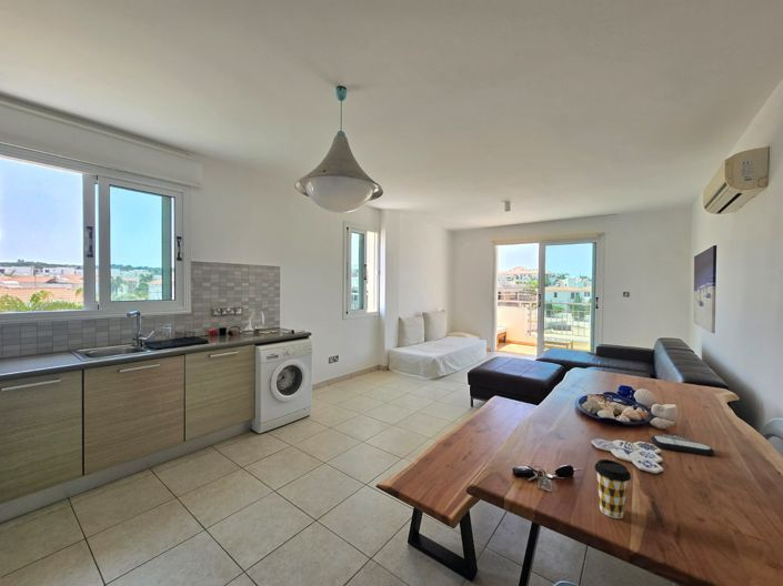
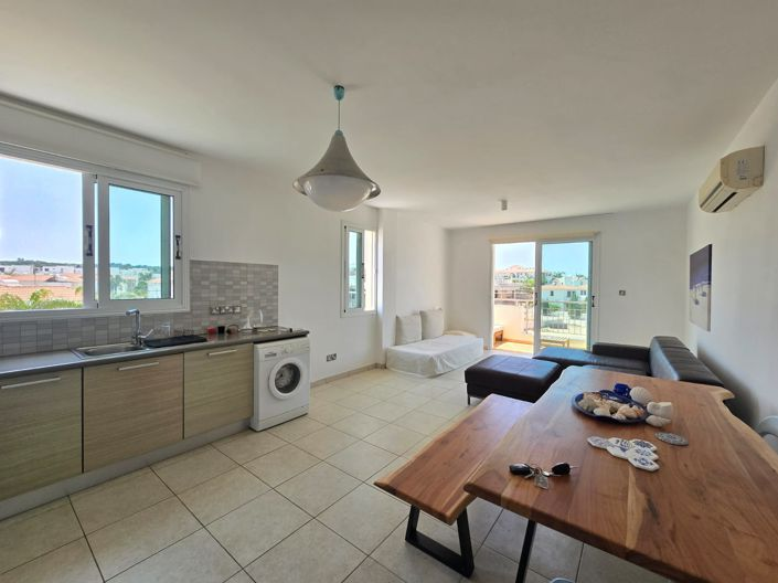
- remote control (681, 445)
- coffee cup (611, 488)
